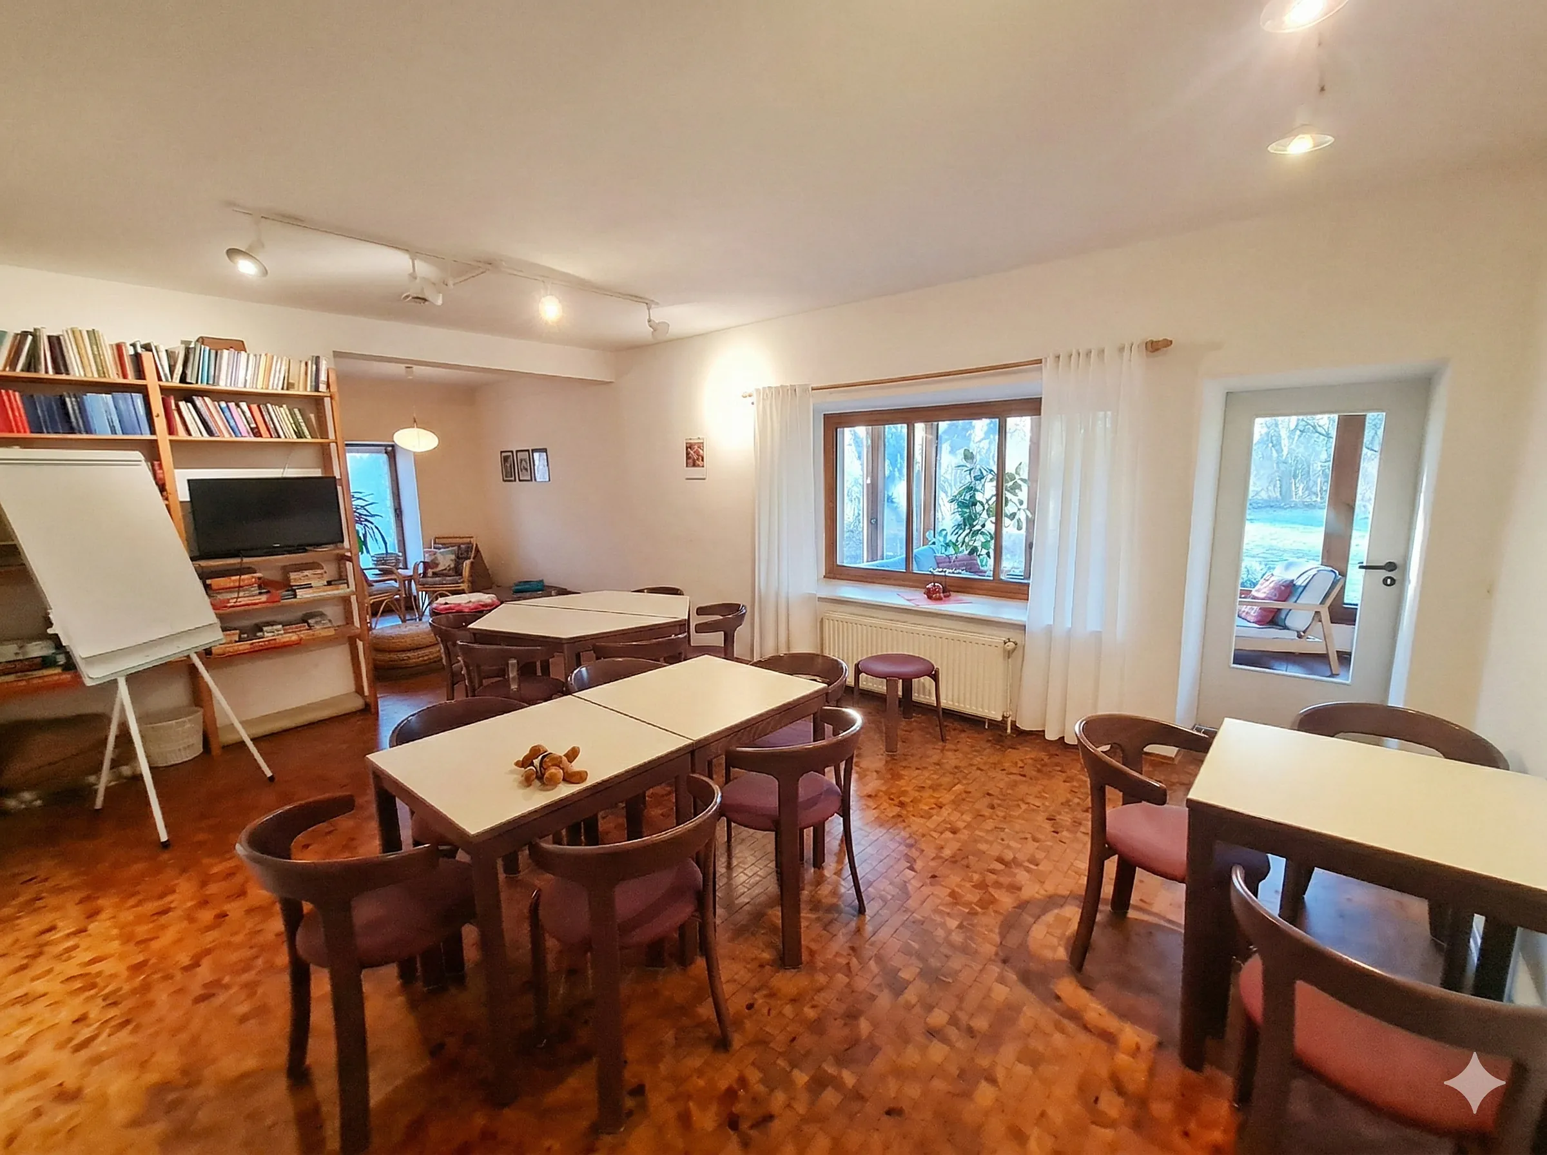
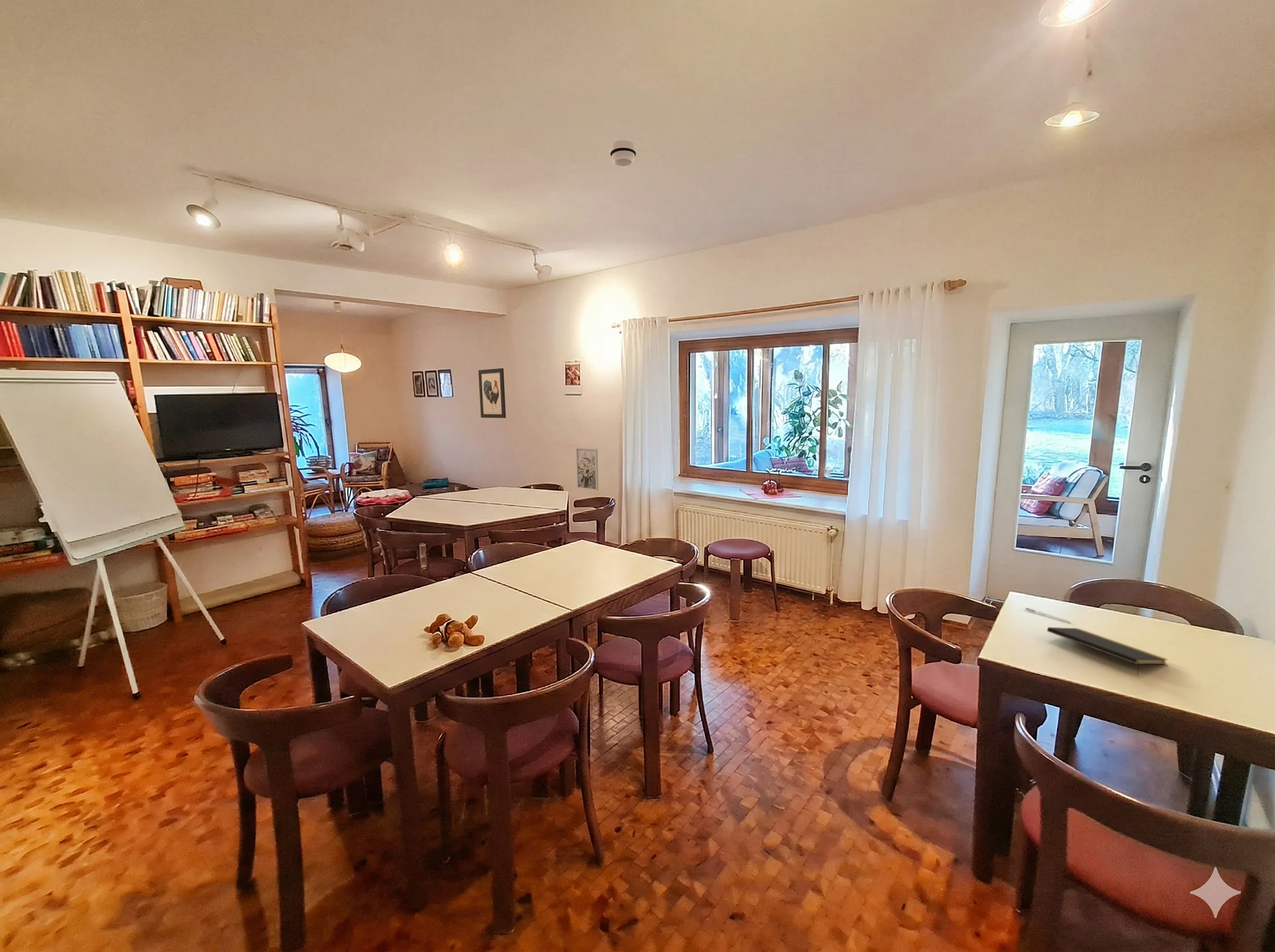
+ pen (1047, 615)
+ notepad (1104, 644)
+ smoke detector (623, 154)
+ wall art (587, 469)
+ wall art (491, 394)
